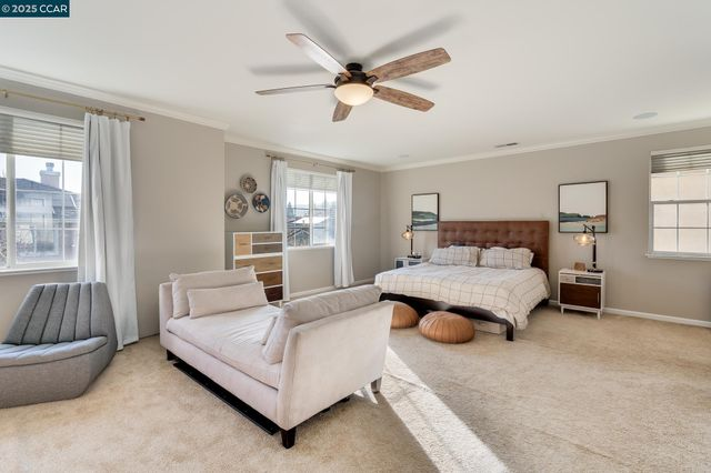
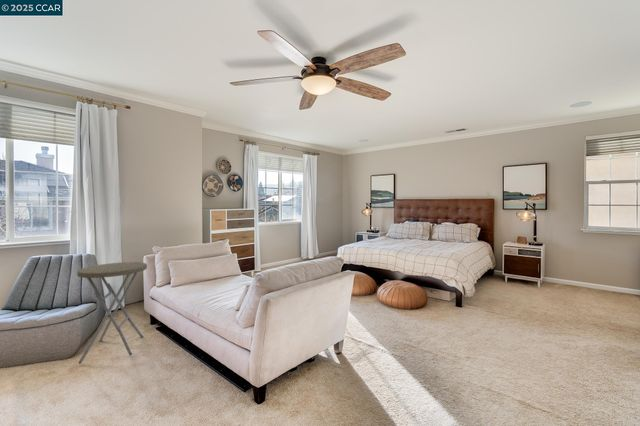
+ side table (115, 309)
